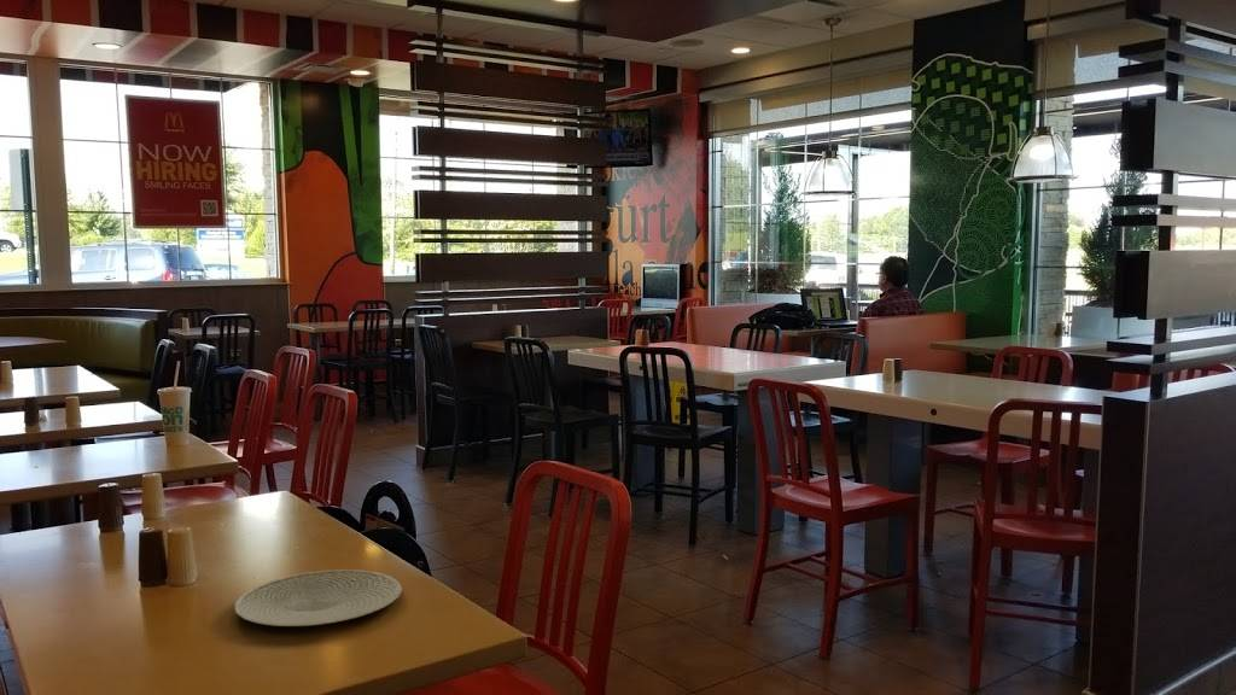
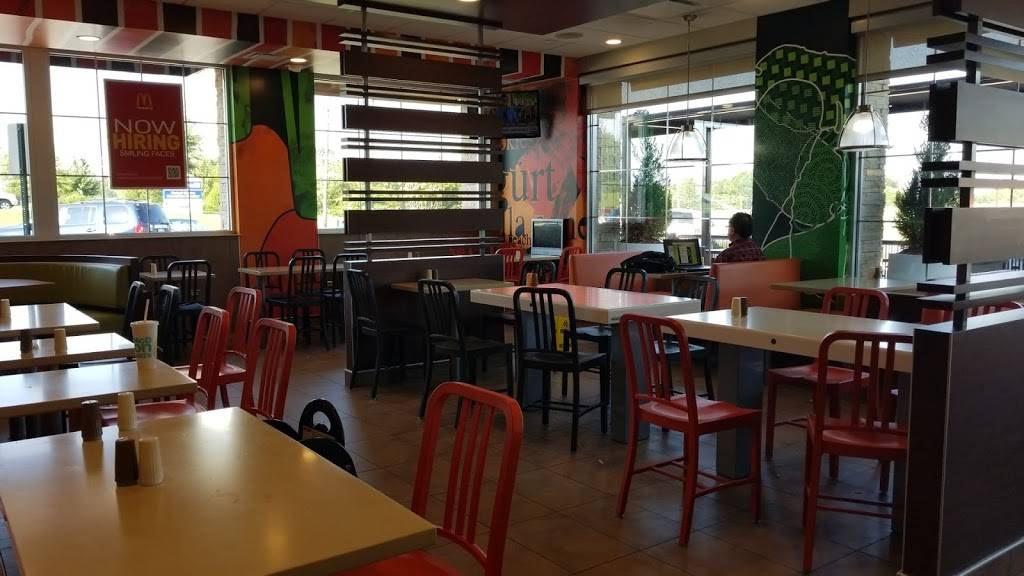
- plate (320, 597)
